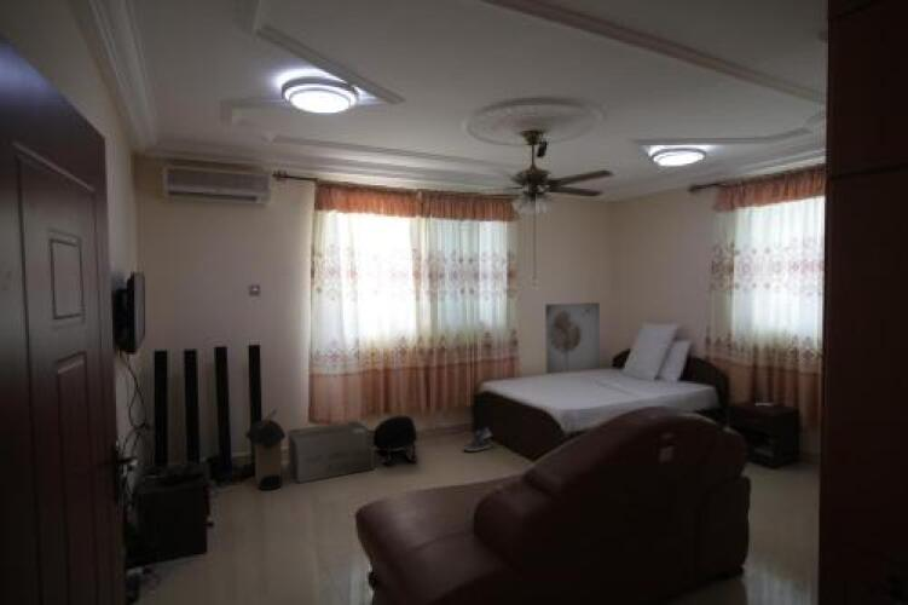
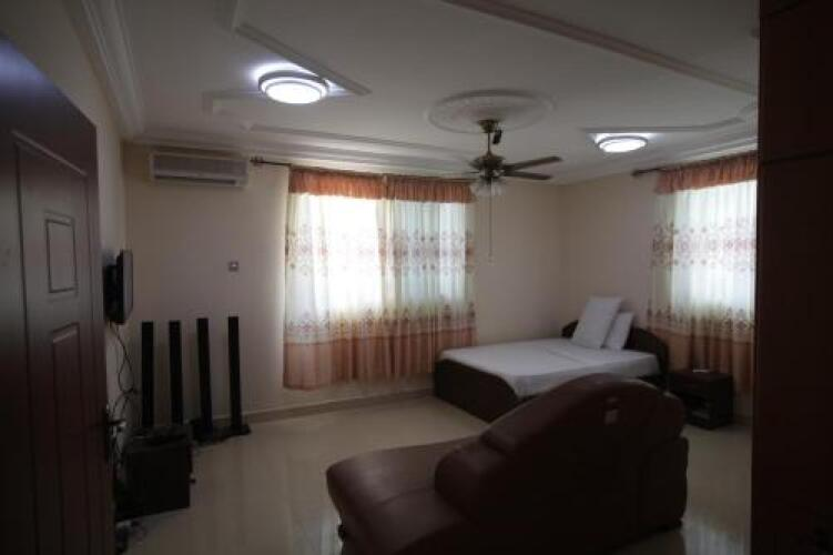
- wall art (573, 336)
- laundry hamper (265, 444)
- shoe (473, 437)
- cardboard box (329, 449)
- backpack (399, 432)
